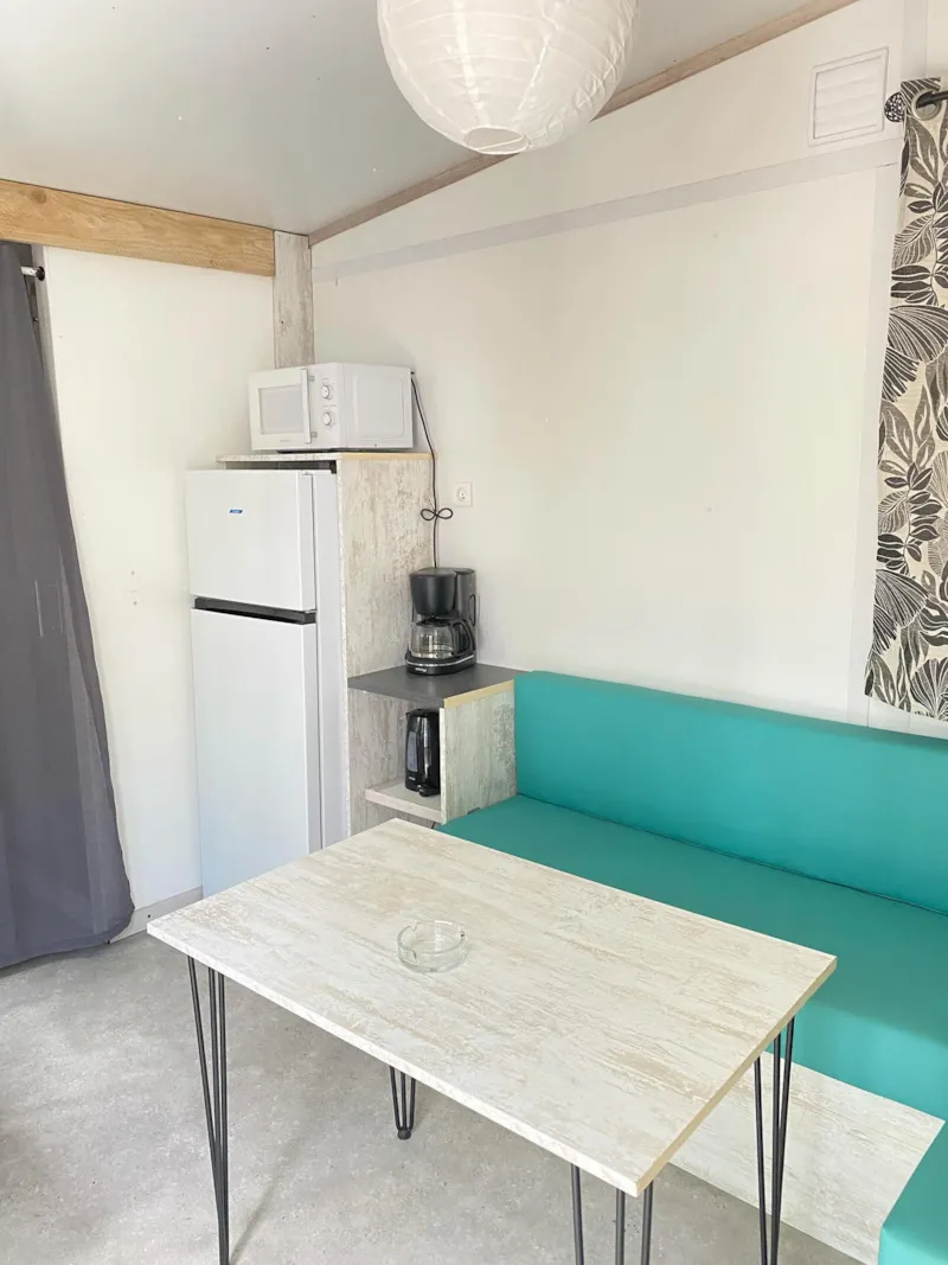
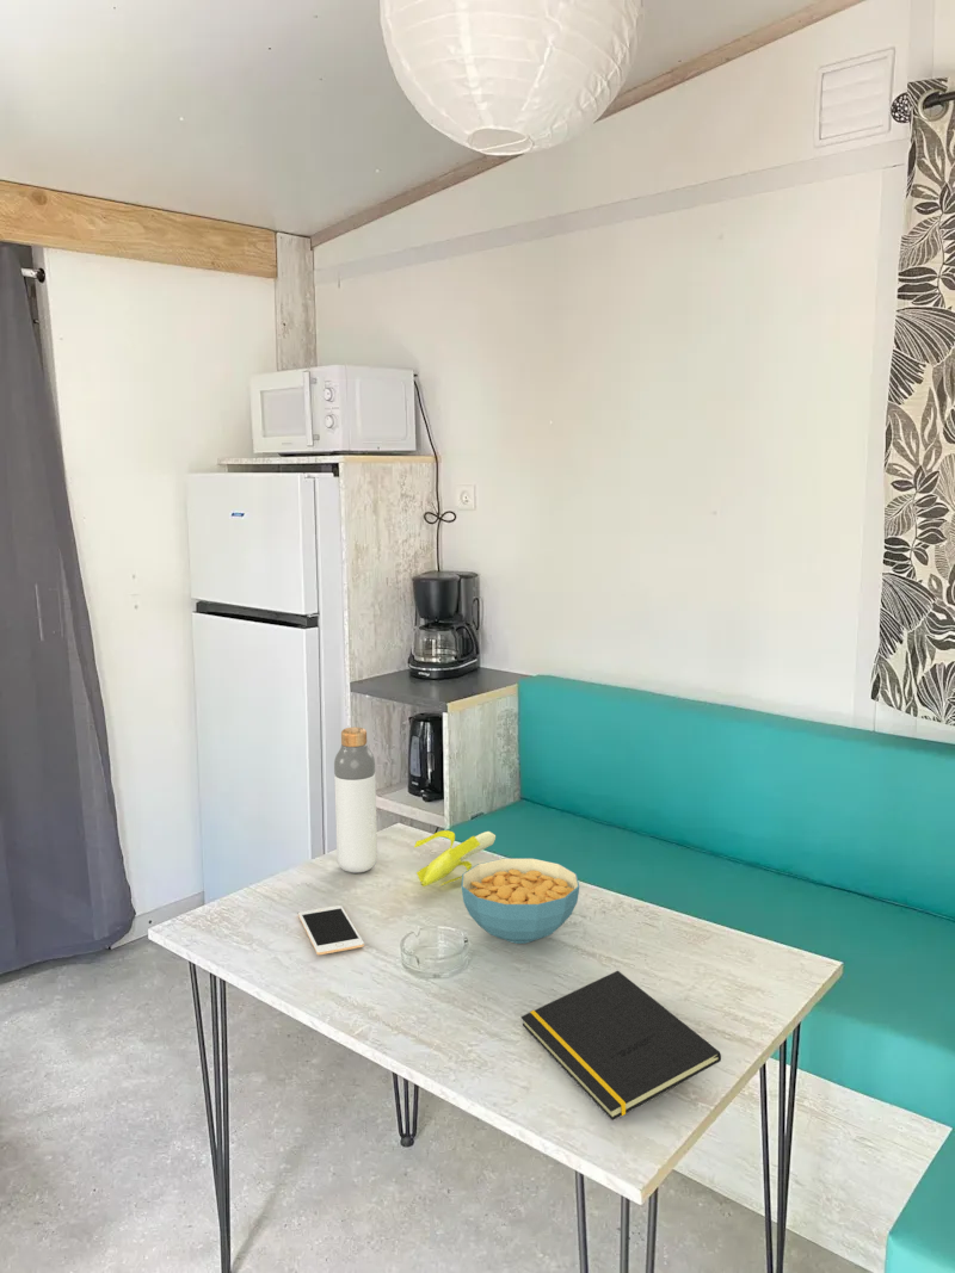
+ banana (455, 854)
+ notepad (615, 1037)
+ cereal bowl (519, 907)
+ cell phone (329, 928)
+ bottle (355, 799)
